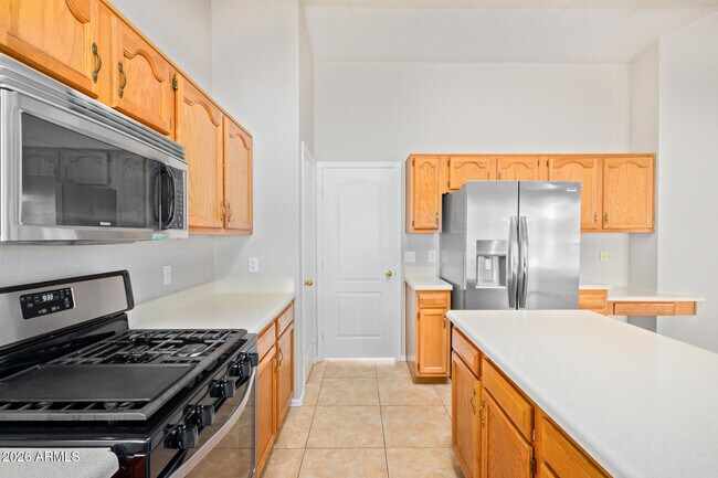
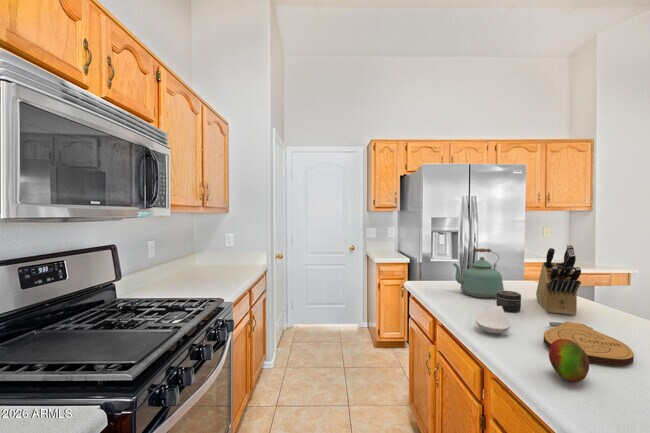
+ jar (508, 301)
+ knife block (556, 275)
+ spoon rest (494, 317)
+ kettle (477, 271)
+ key chain (578, 335)
+ fruit (568, 360)
